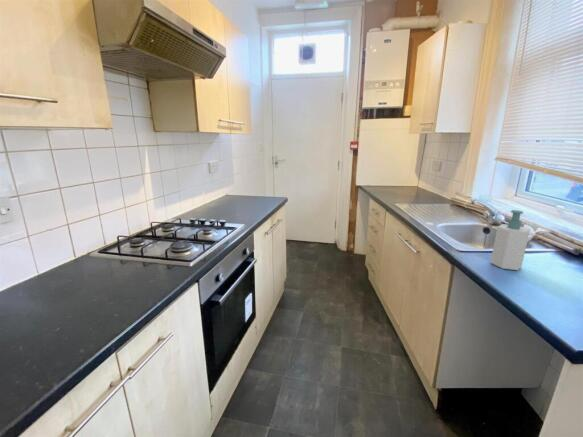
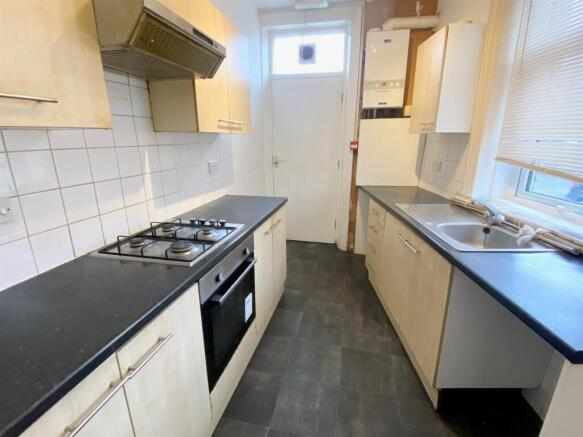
- soap bottle (511, 238)
